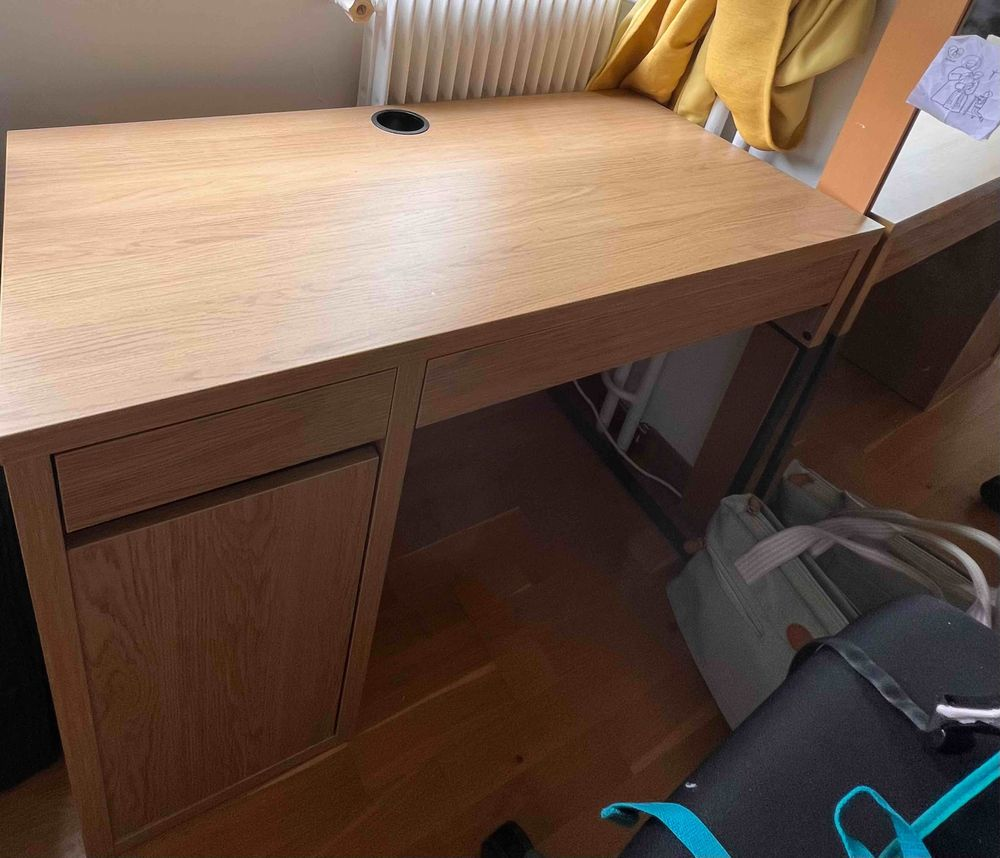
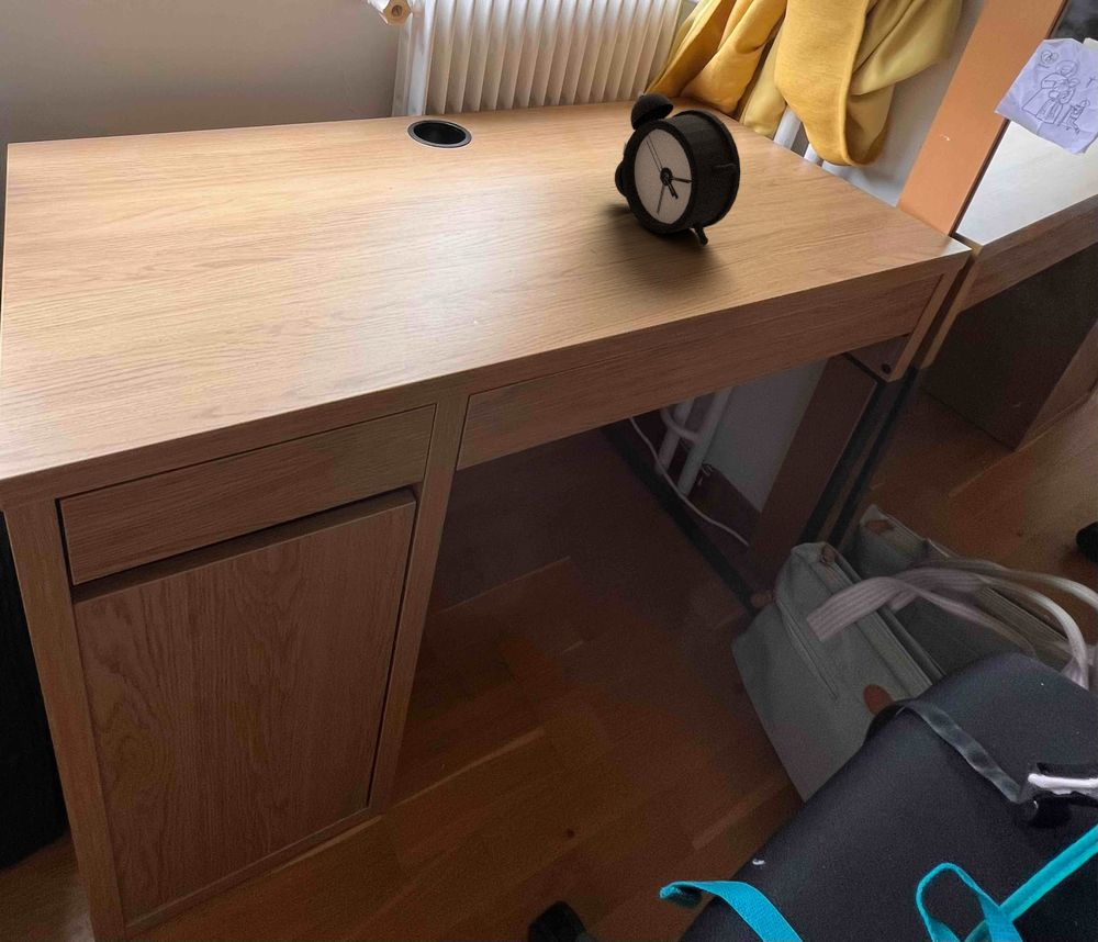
+ alarm clock (673, 169)
